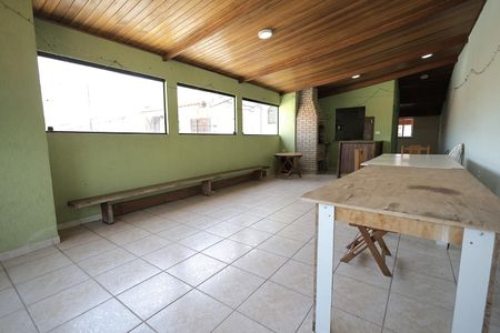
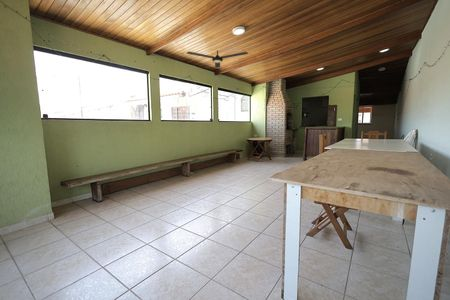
+ ceiling fan (217, 58)
